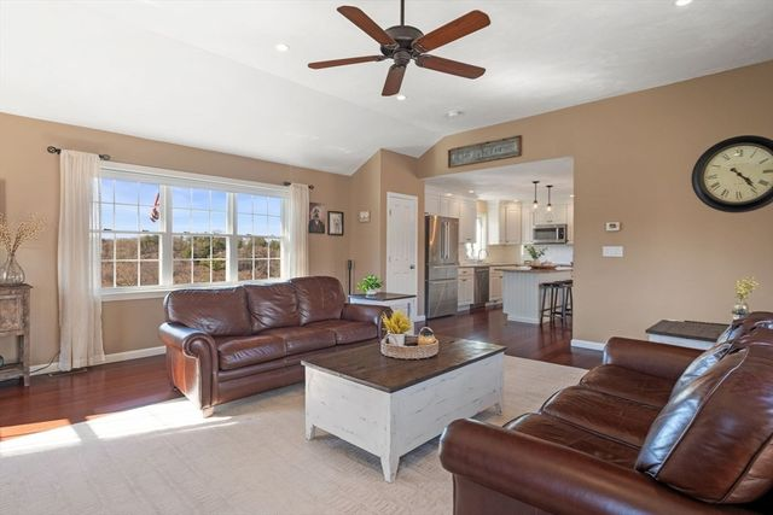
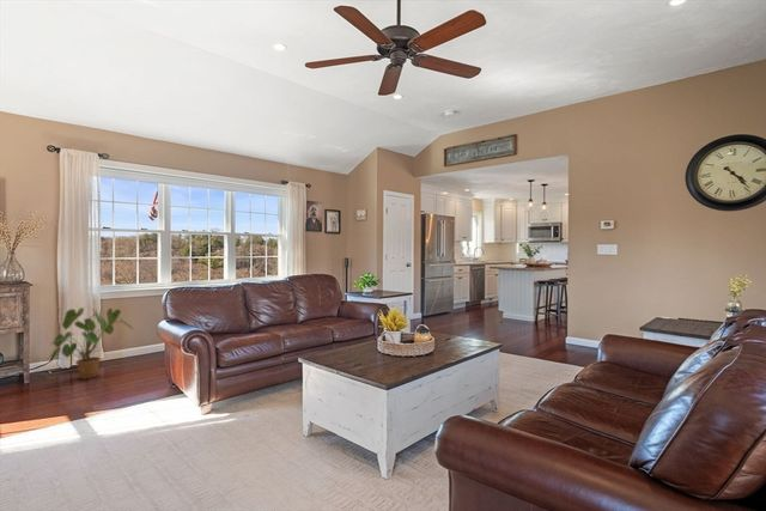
+ house plant (91, 340)
